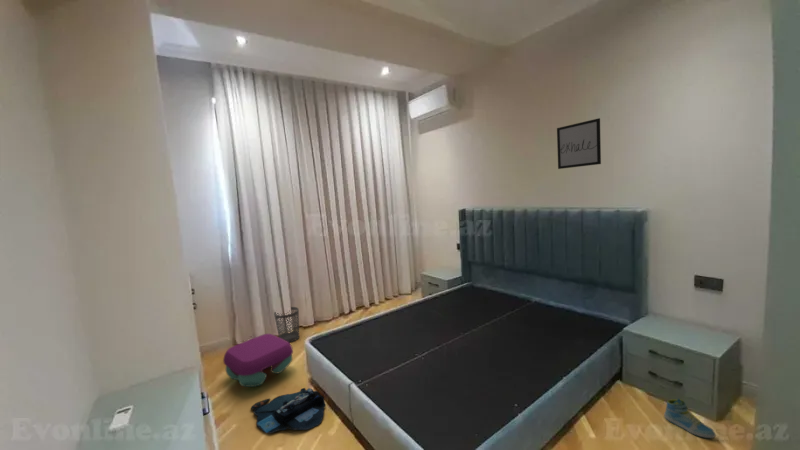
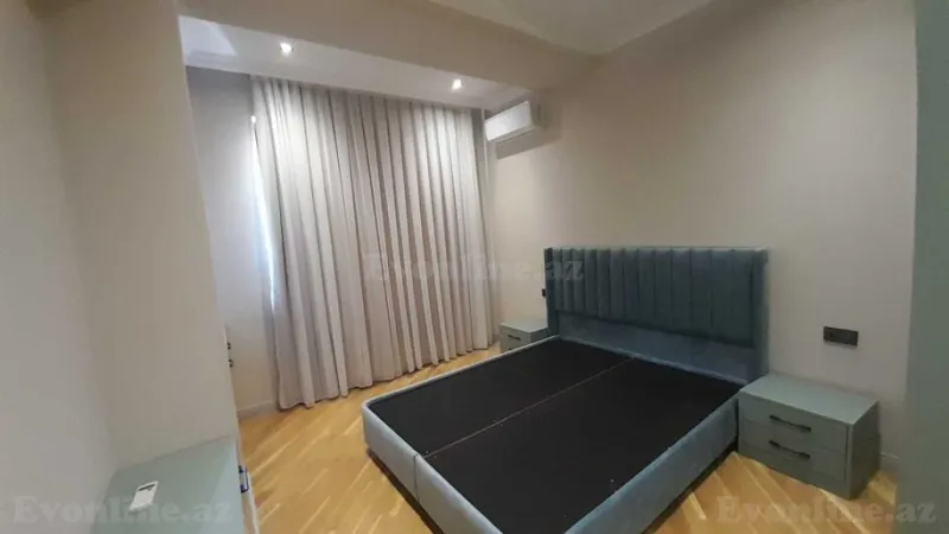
- backpack (289, 403)
- stool (259, 360)
- sneaker (688, 415)
- wastebasket (288, 325)
- wall art (577, 145)
